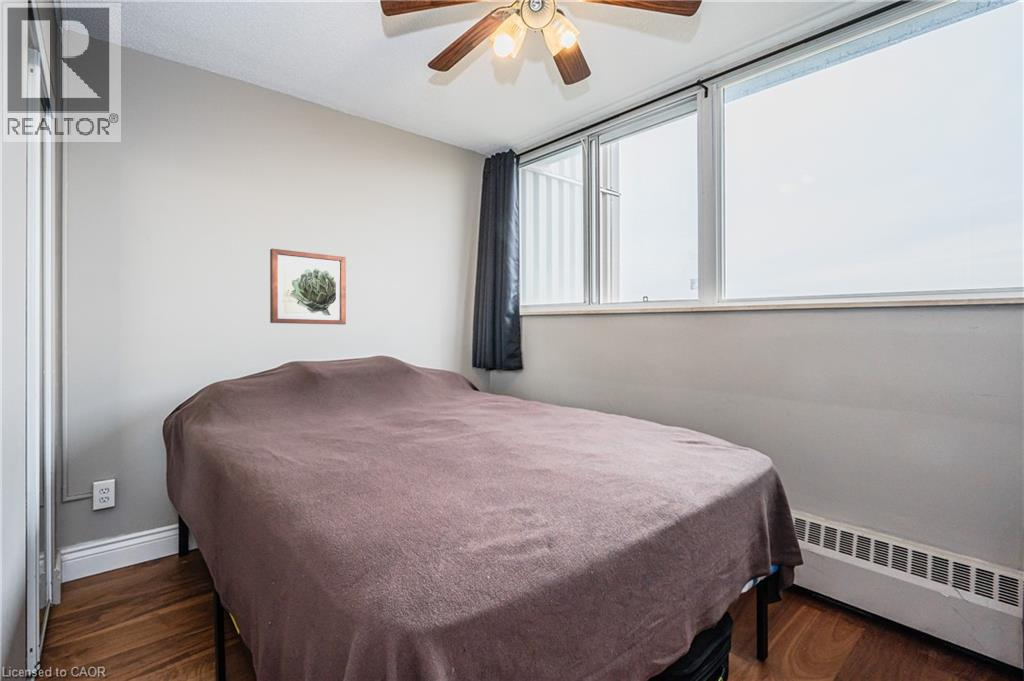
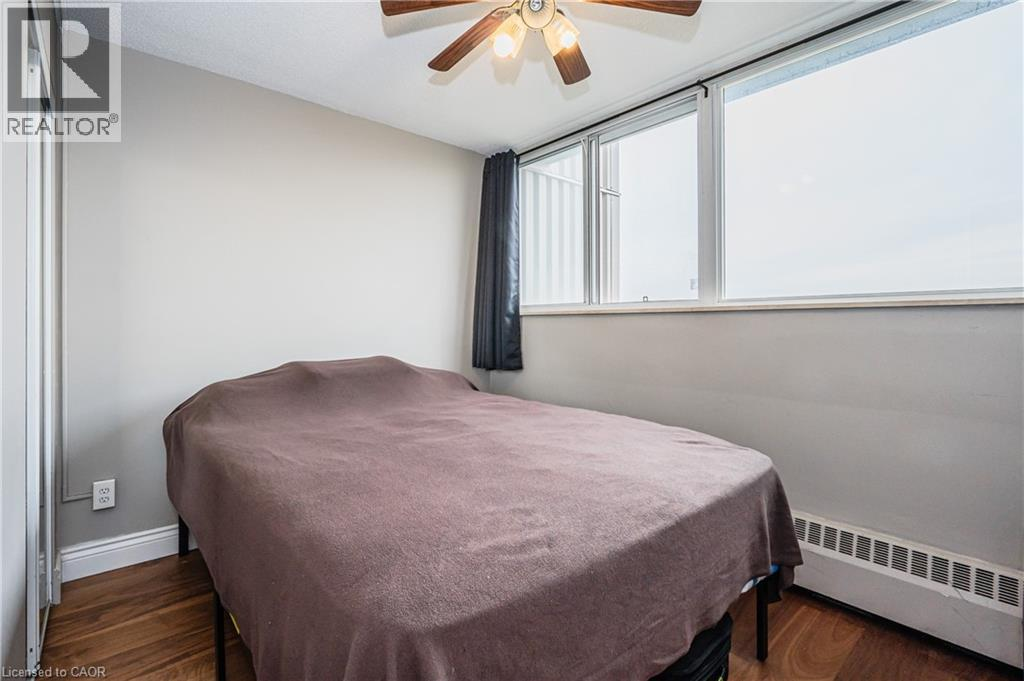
- wall art (309, 288)
